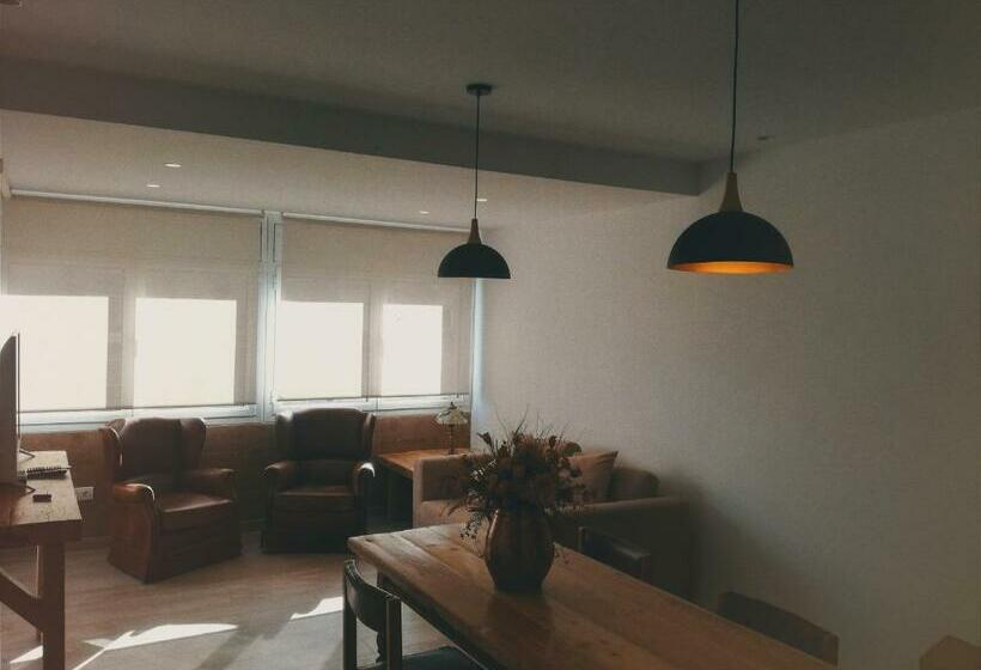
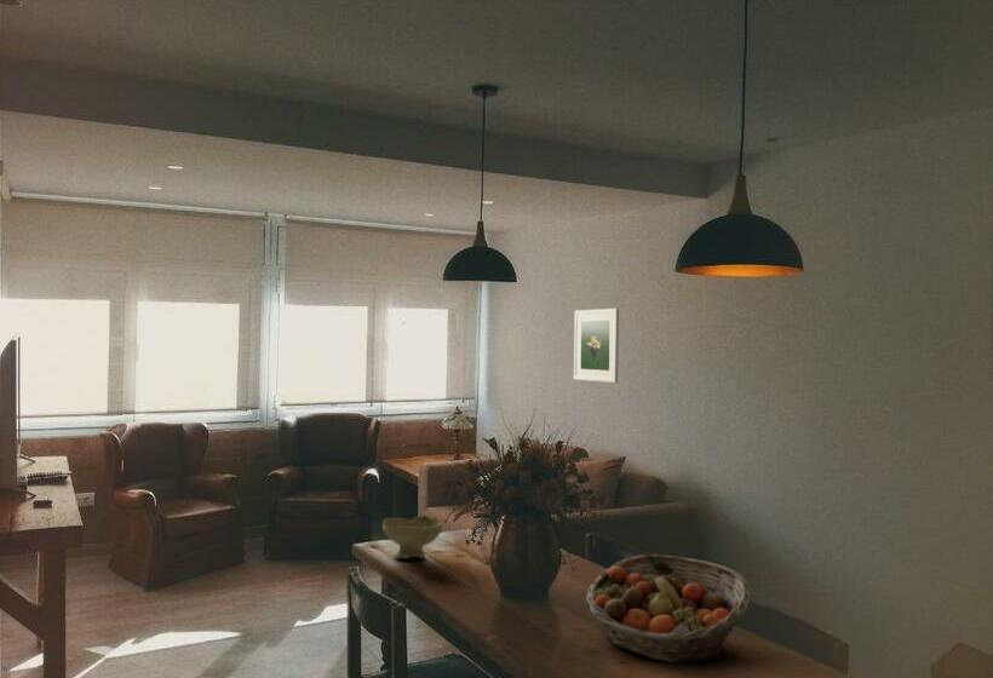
+ bowl (412, 538)
+ fruit basket (665, 605)
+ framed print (595, 345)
